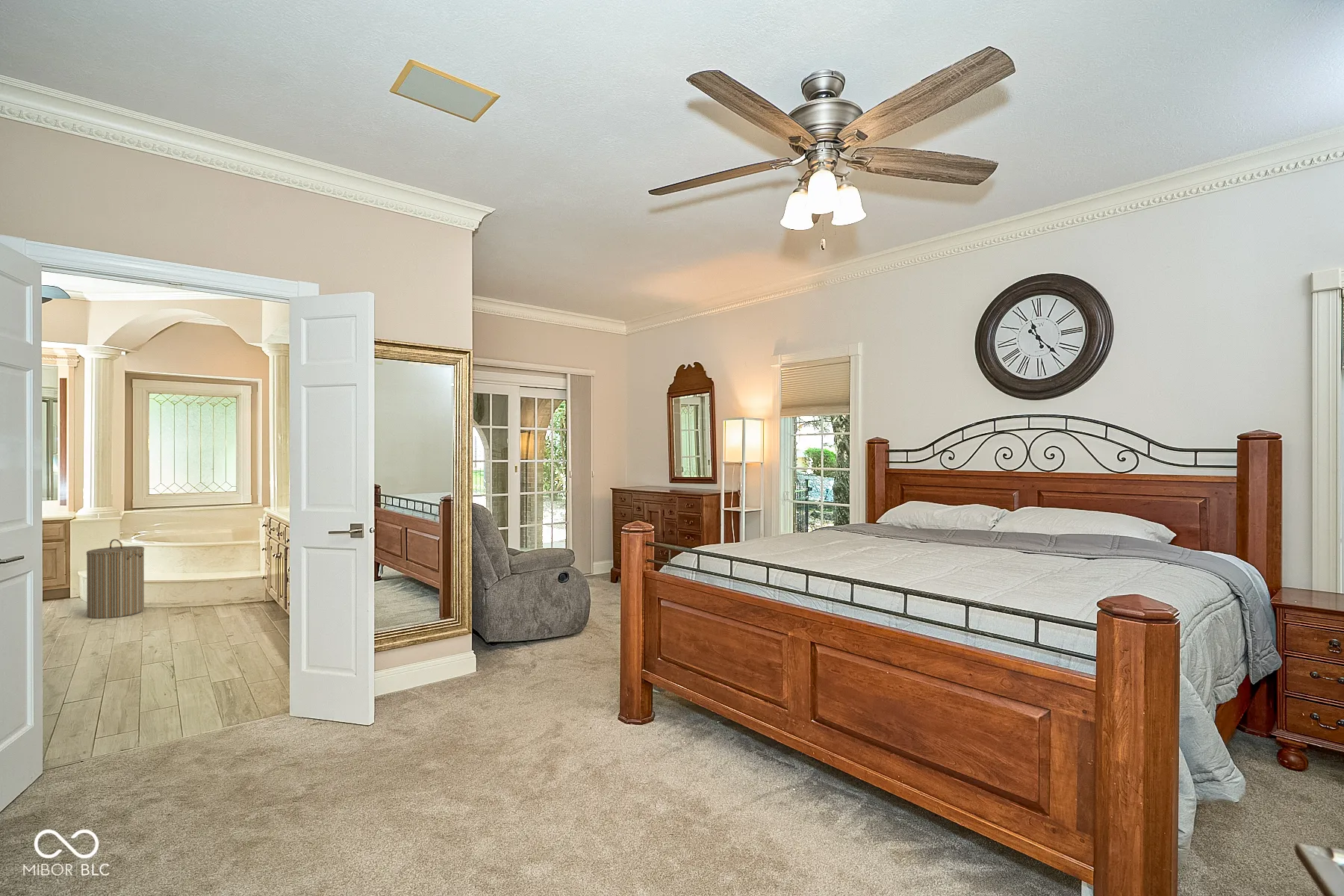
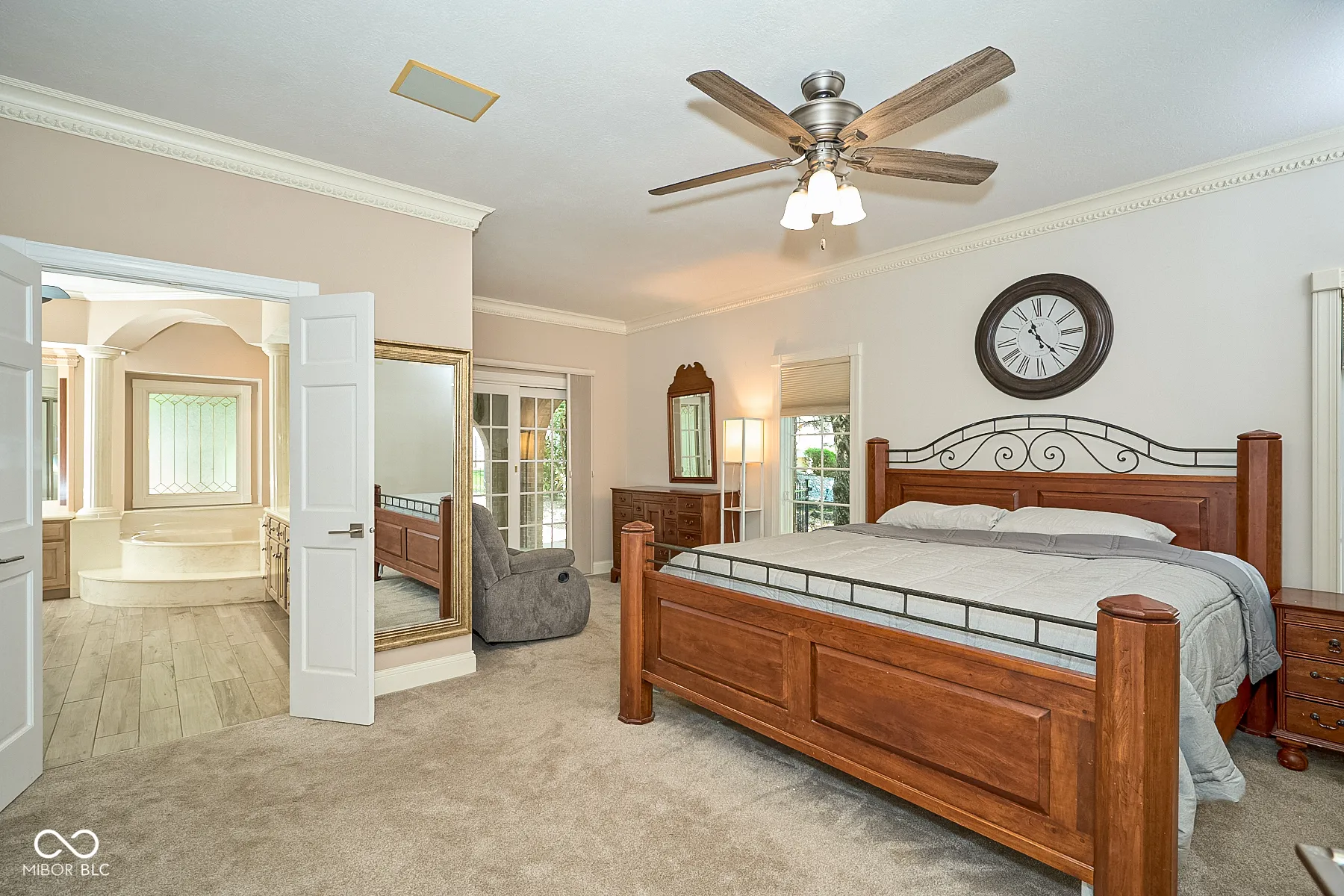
- laundry hamper (116, 576)
